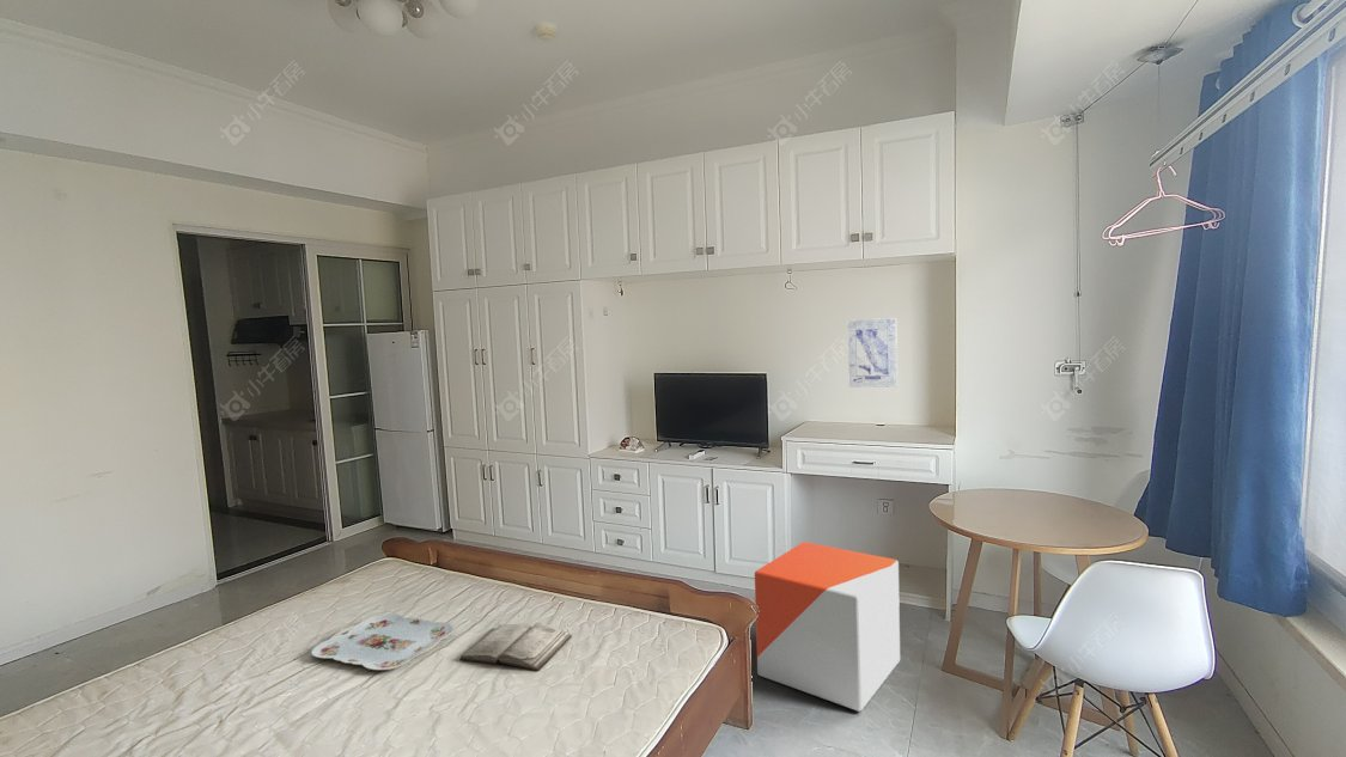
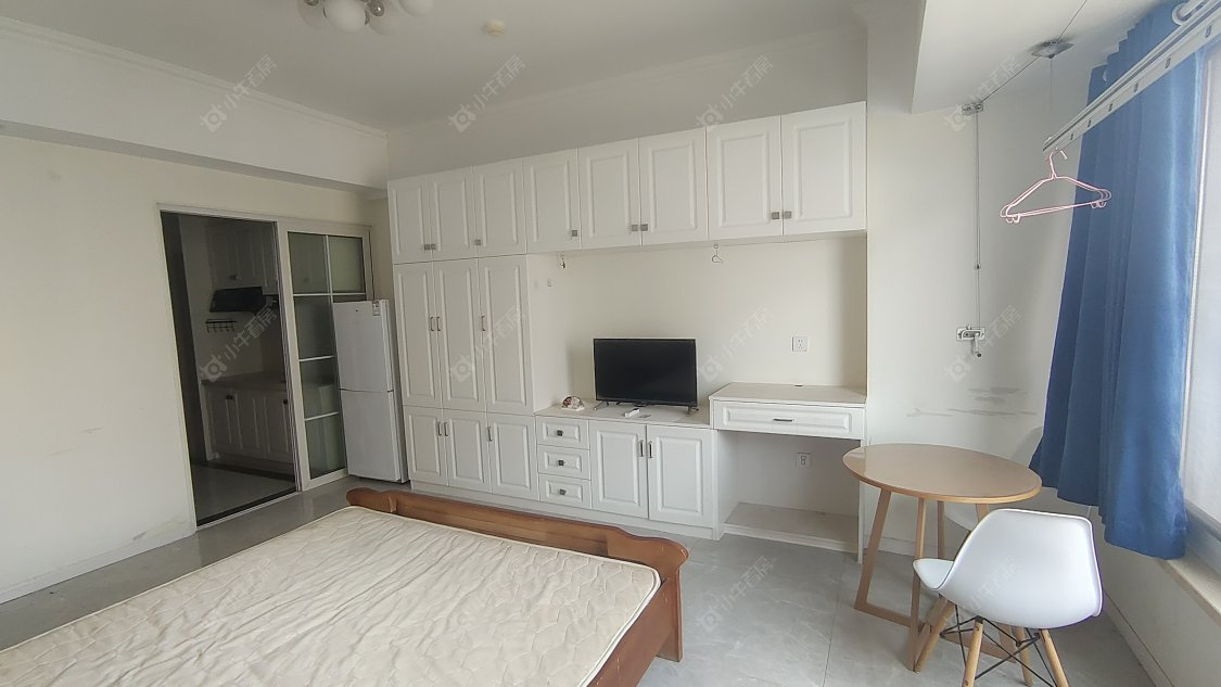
- diary (517, 641)
- stool (828, 617)
- wall art (872, 353)
- serving tray (384, 641)
